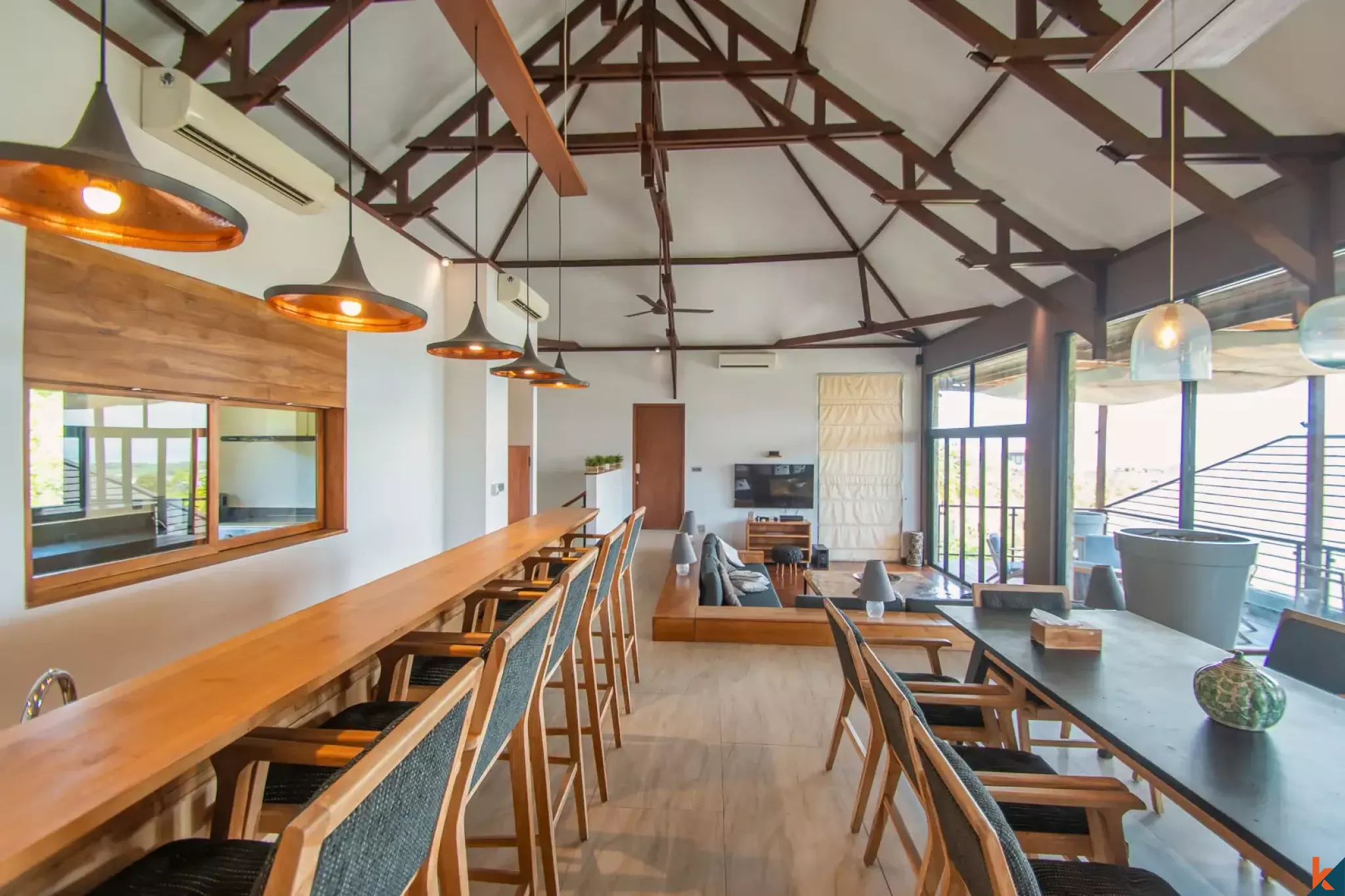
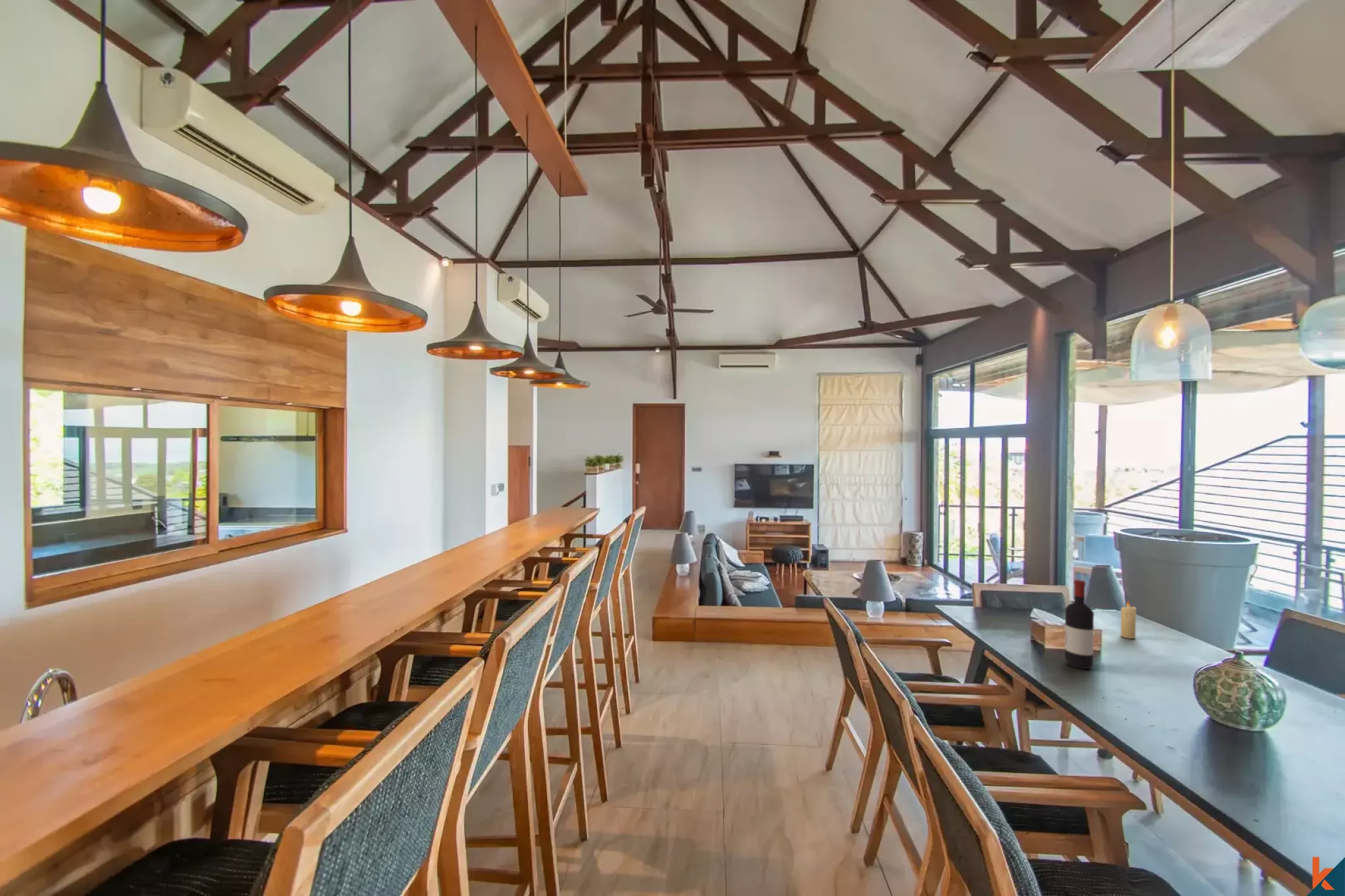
+ candle (1128, 618)
+ wine bottle (1079, 623)
